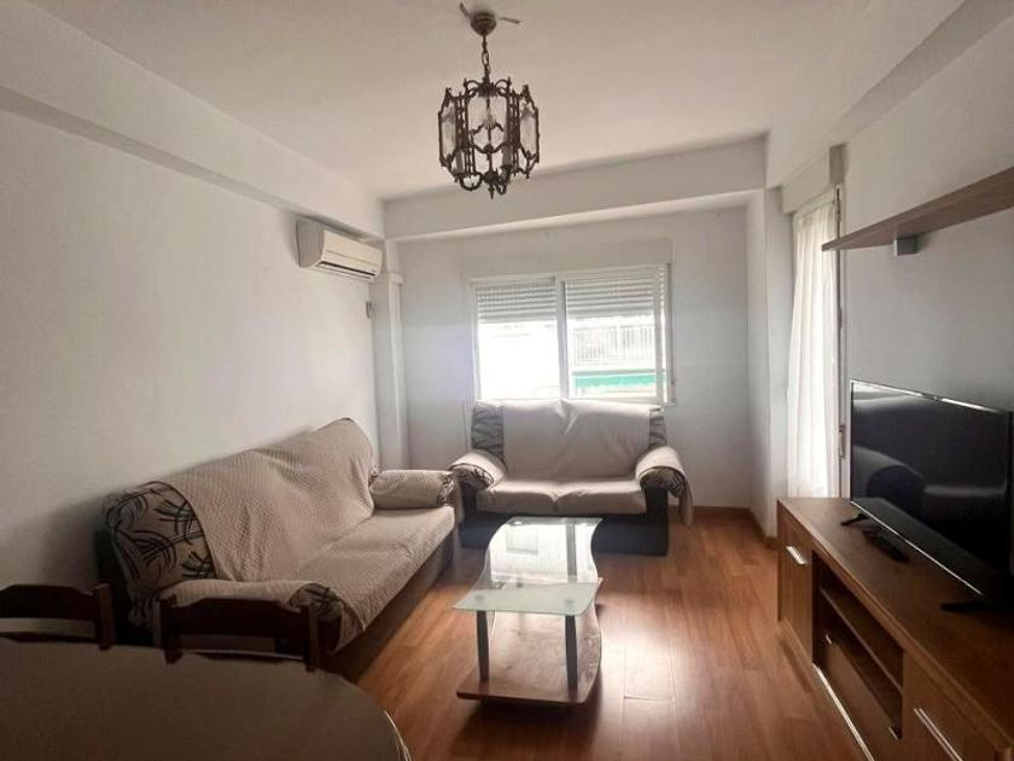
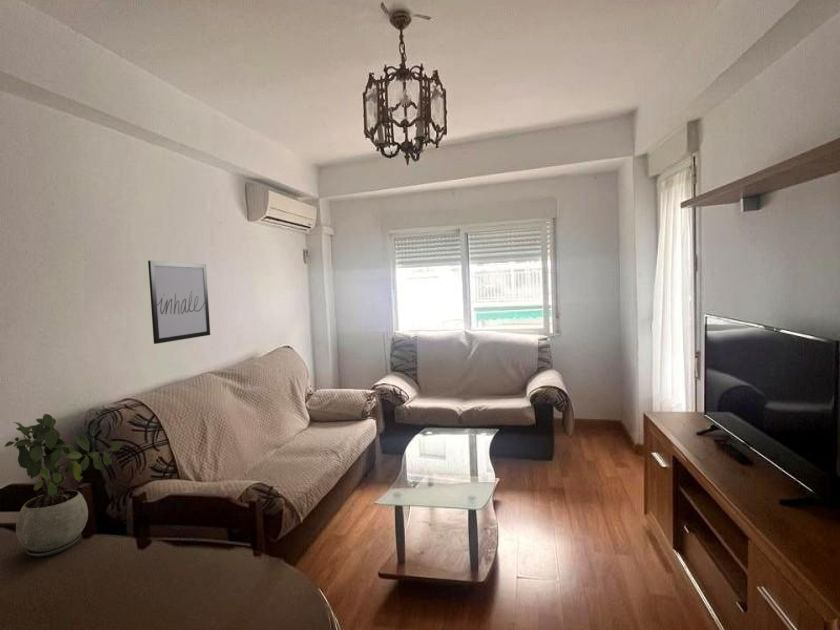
+ potted plant (63, 478)
+ wall art (181, 300)
